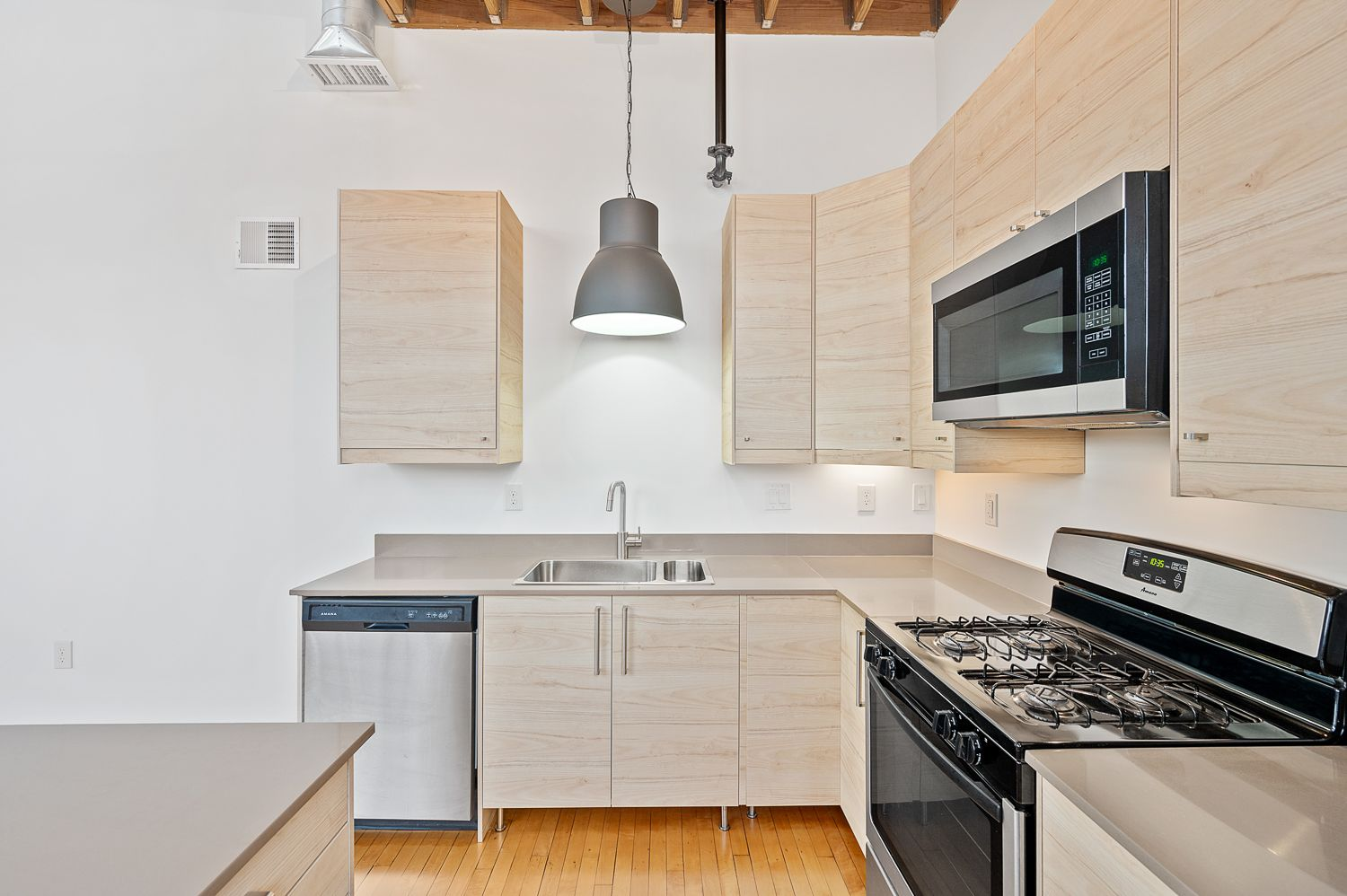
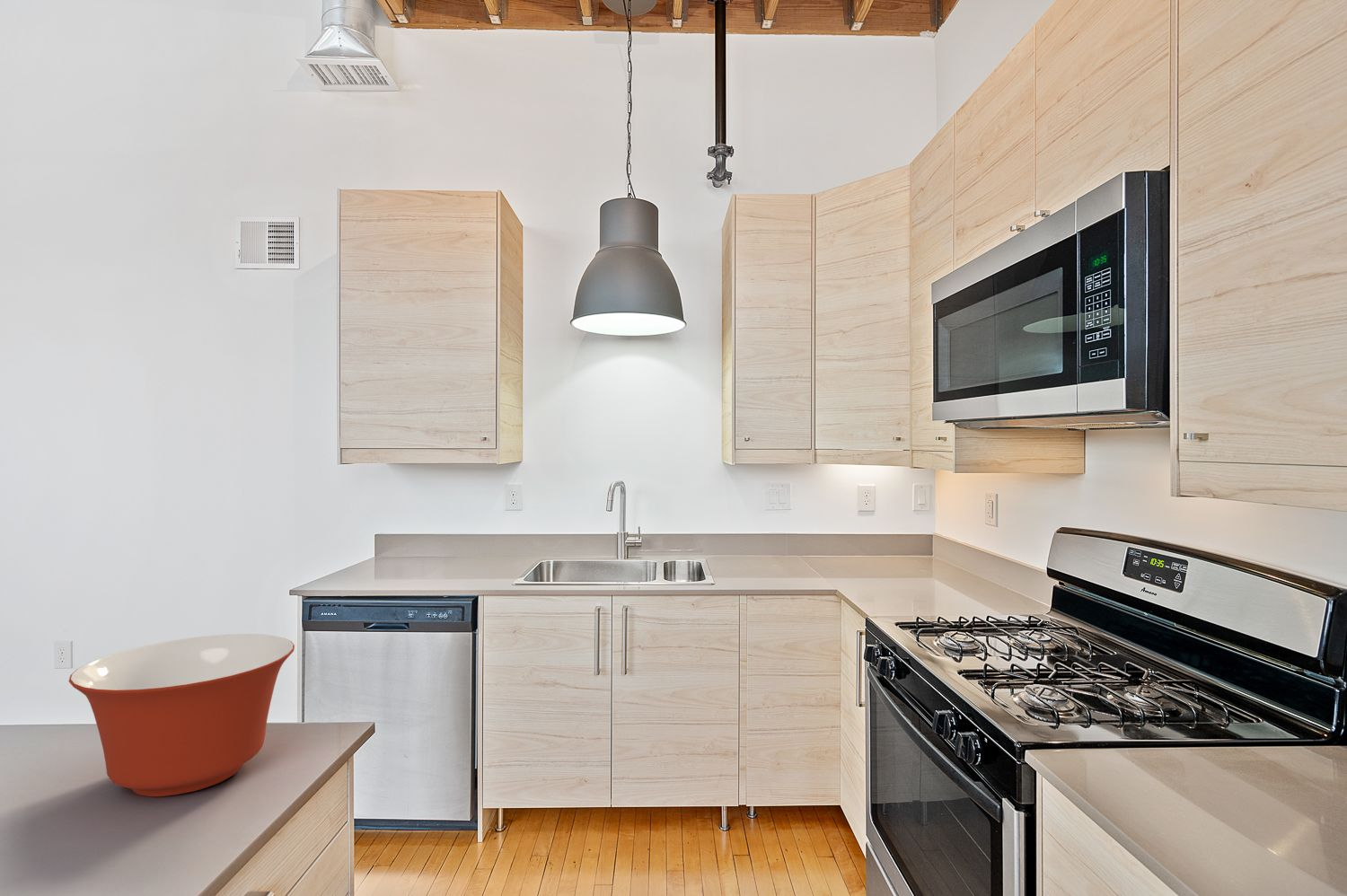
+ mixing bowl (189, 716)
